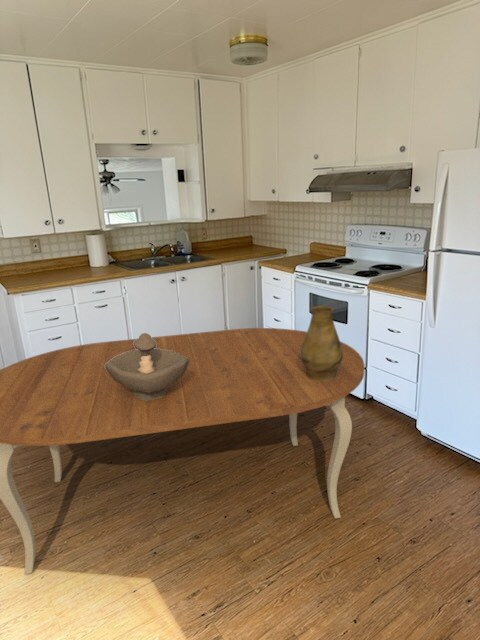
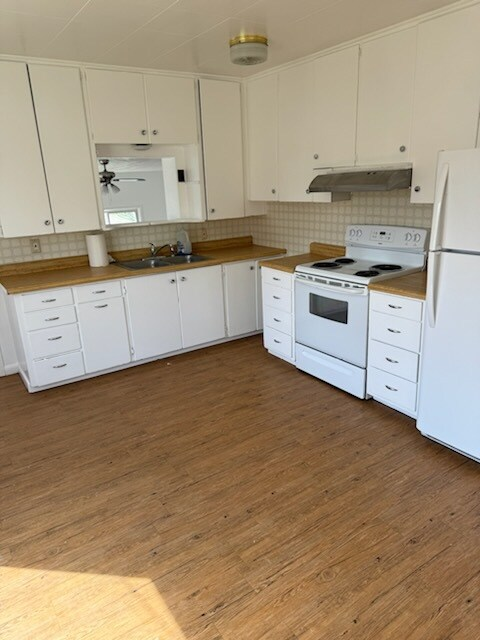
- decorative bowl (147, 363)
- pitcher (320, 341)
- dining table (178, 429)
